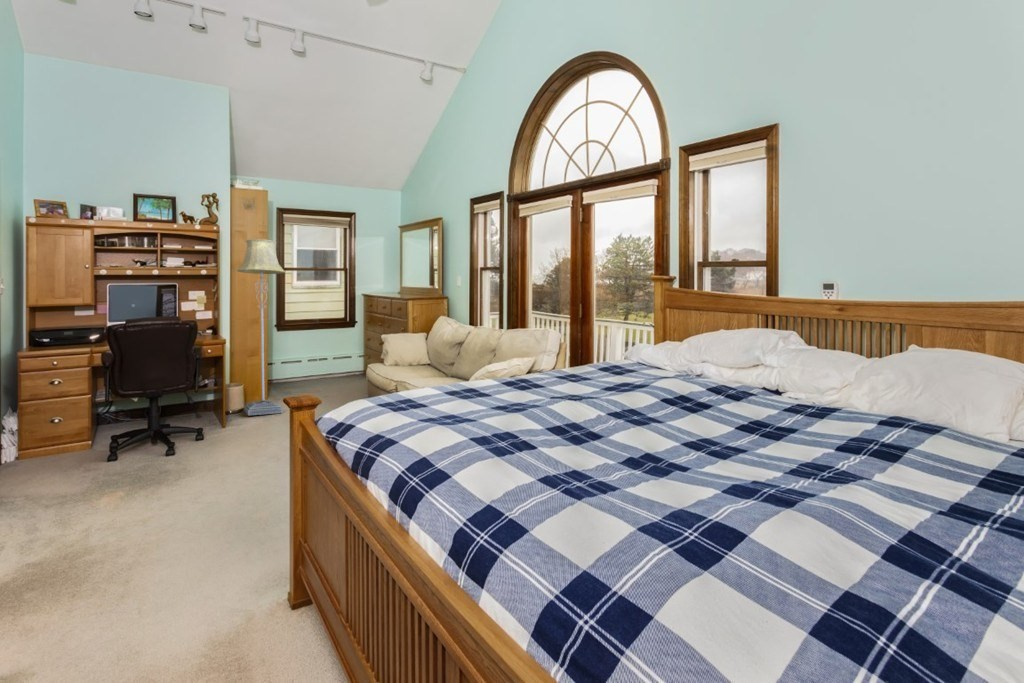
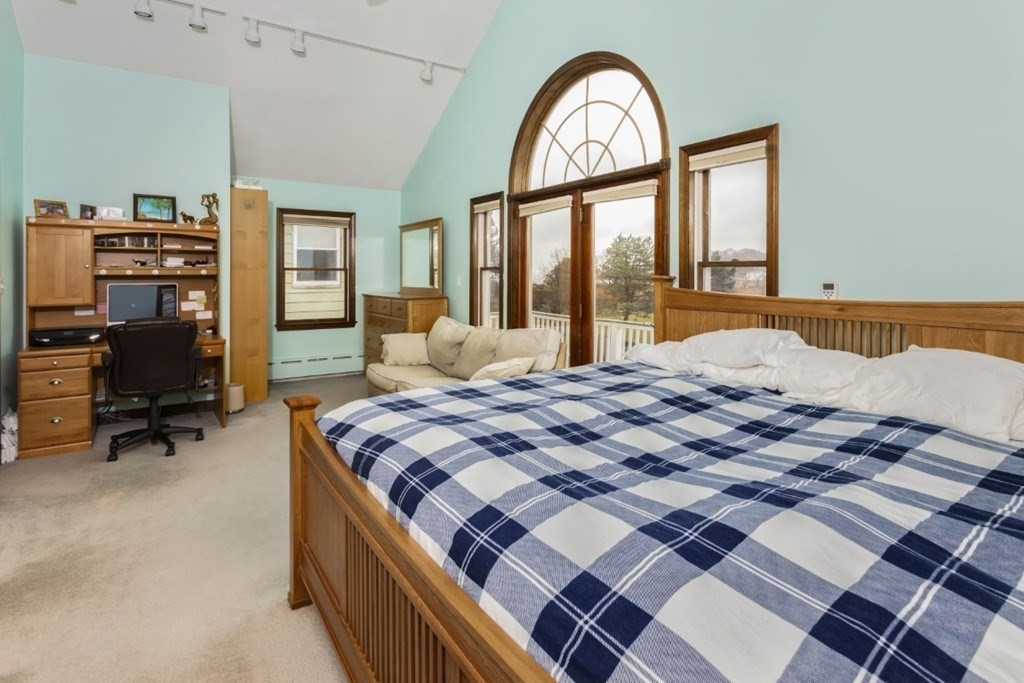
- floor lamp (262, 327)
